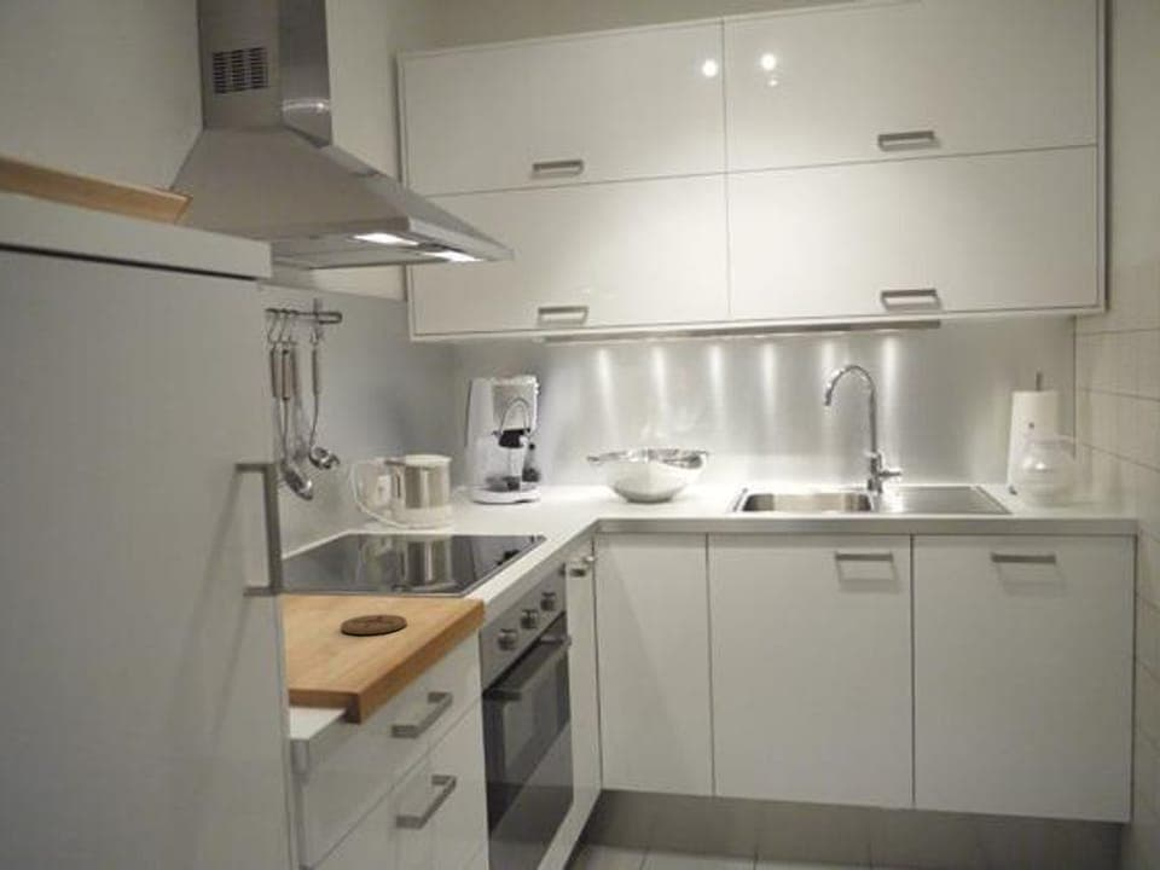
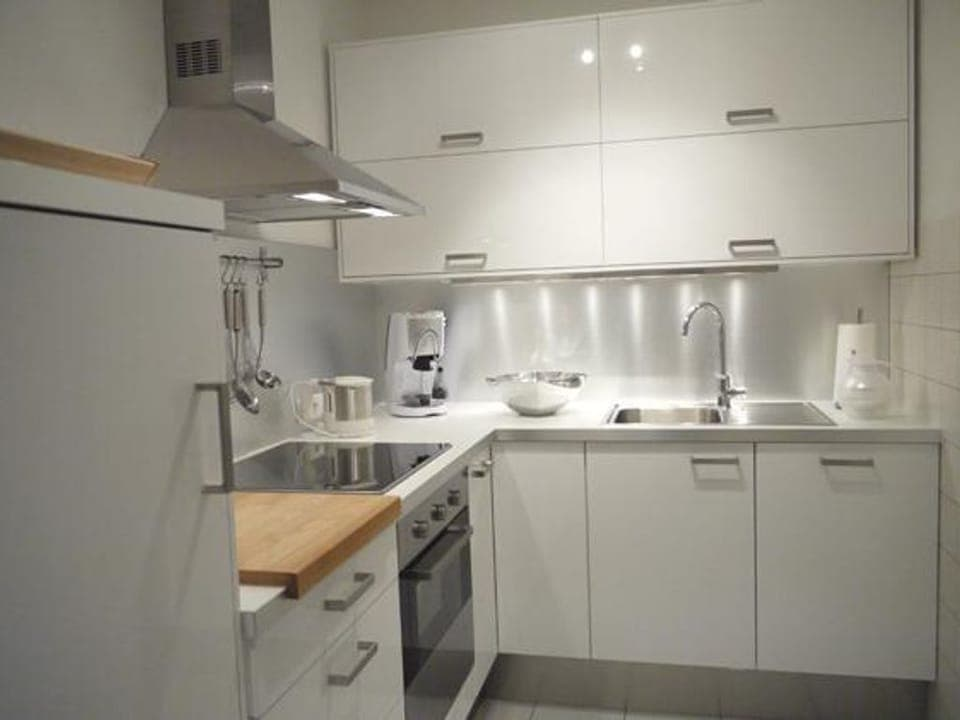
- coaster (373, 624)
